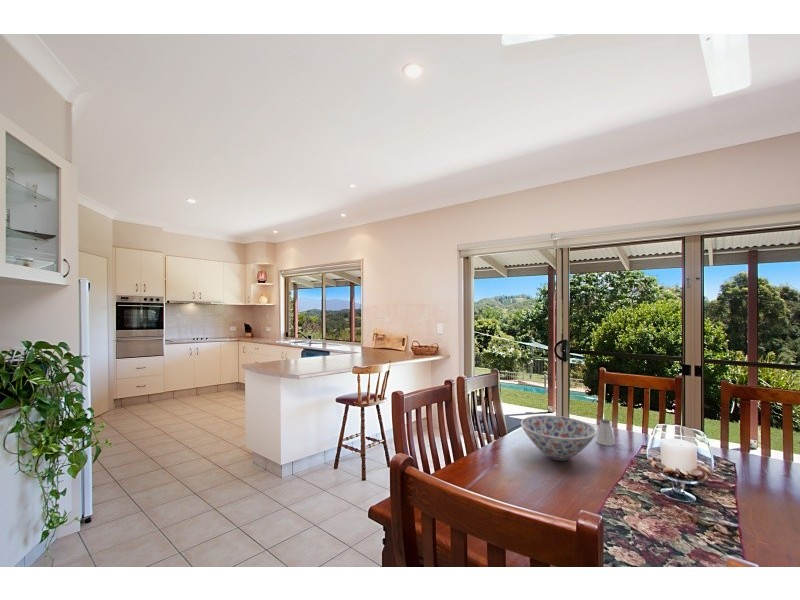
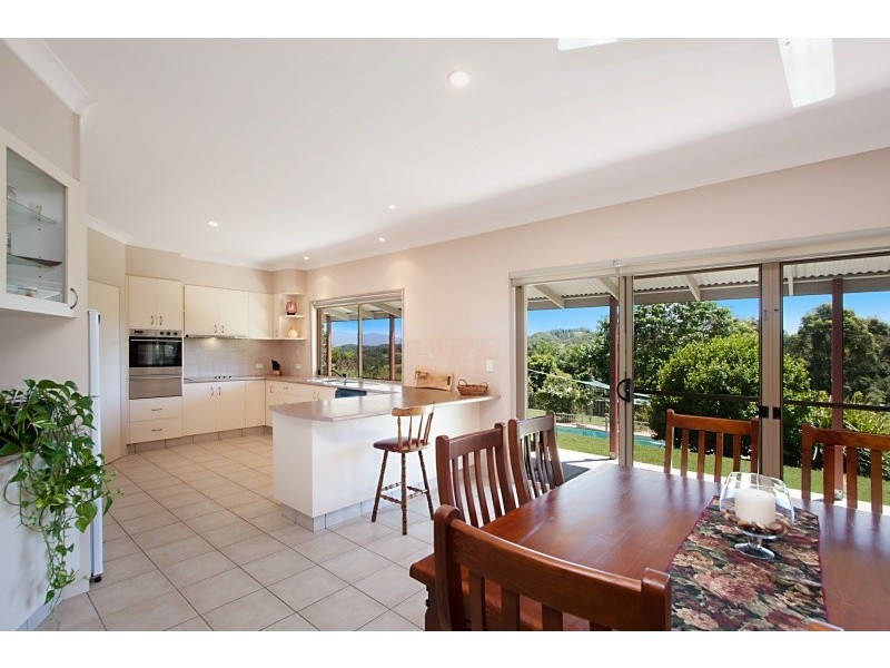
- saltshaker (605, 431)
- bowl (557, 441)
